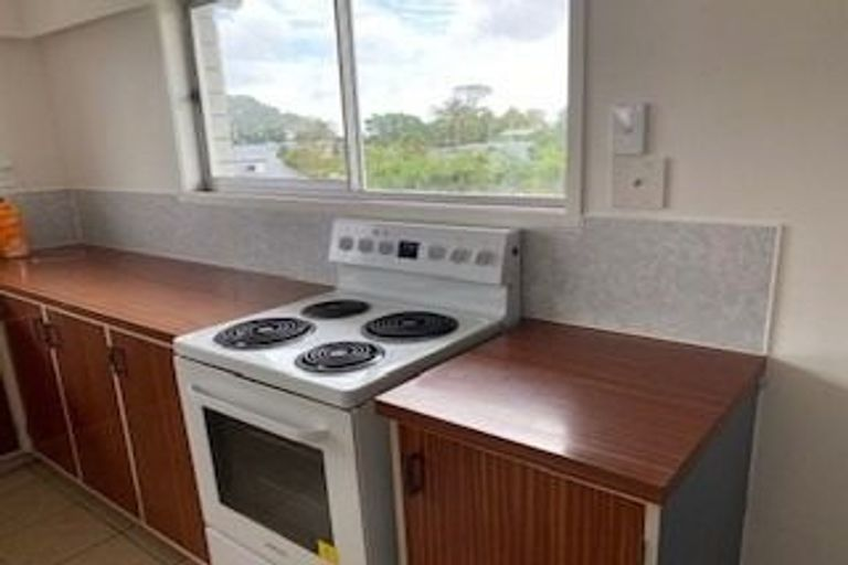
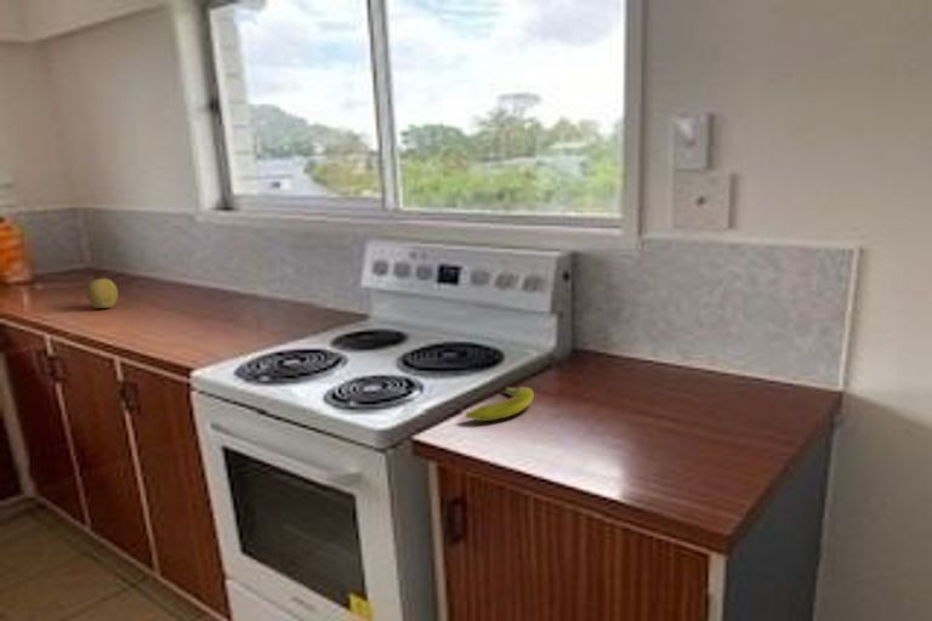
+ banana (505, 401)
+ fruit (102, 292)
